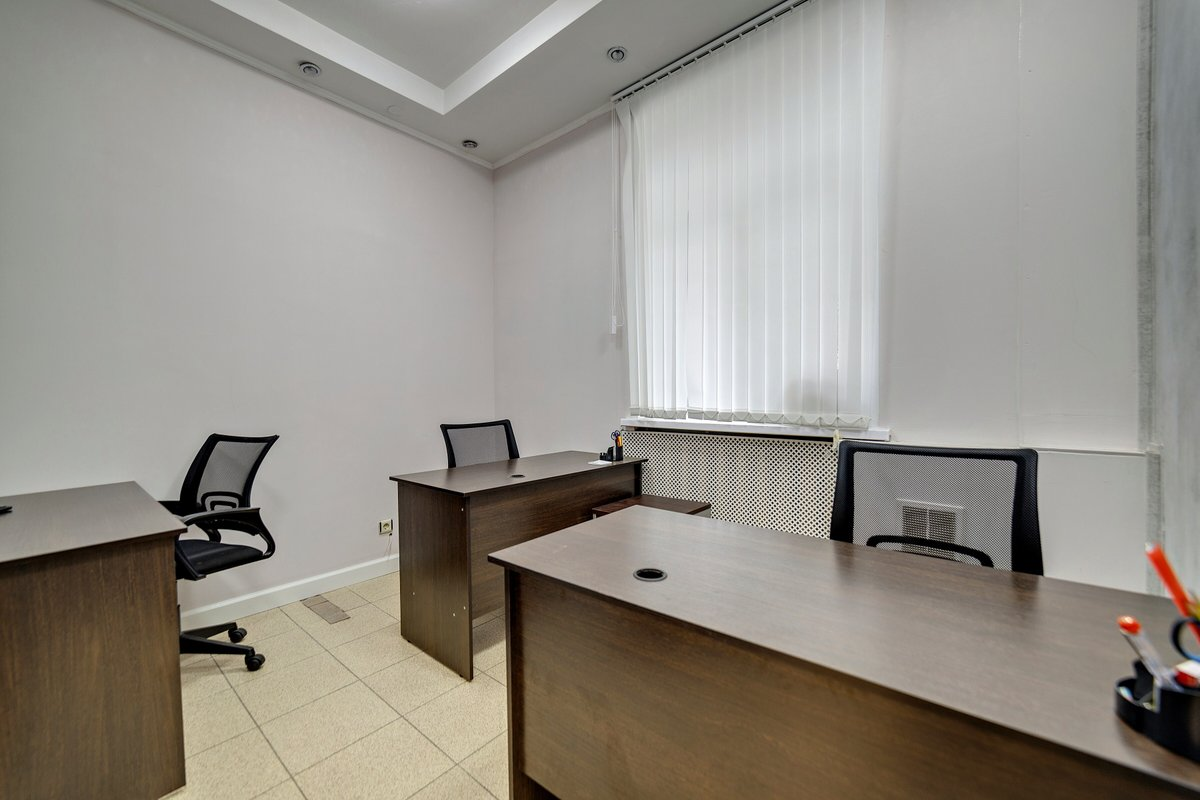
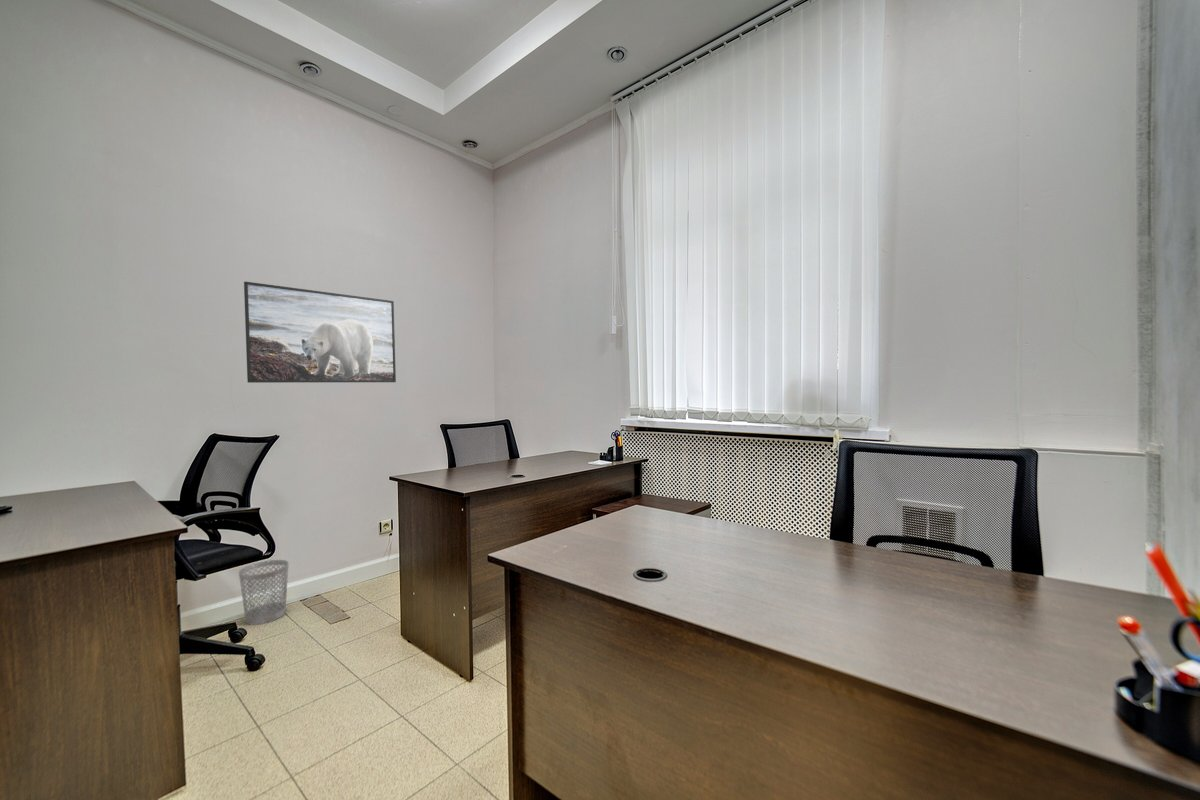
+ wastebasket (265, 591)
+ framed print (328, 337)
